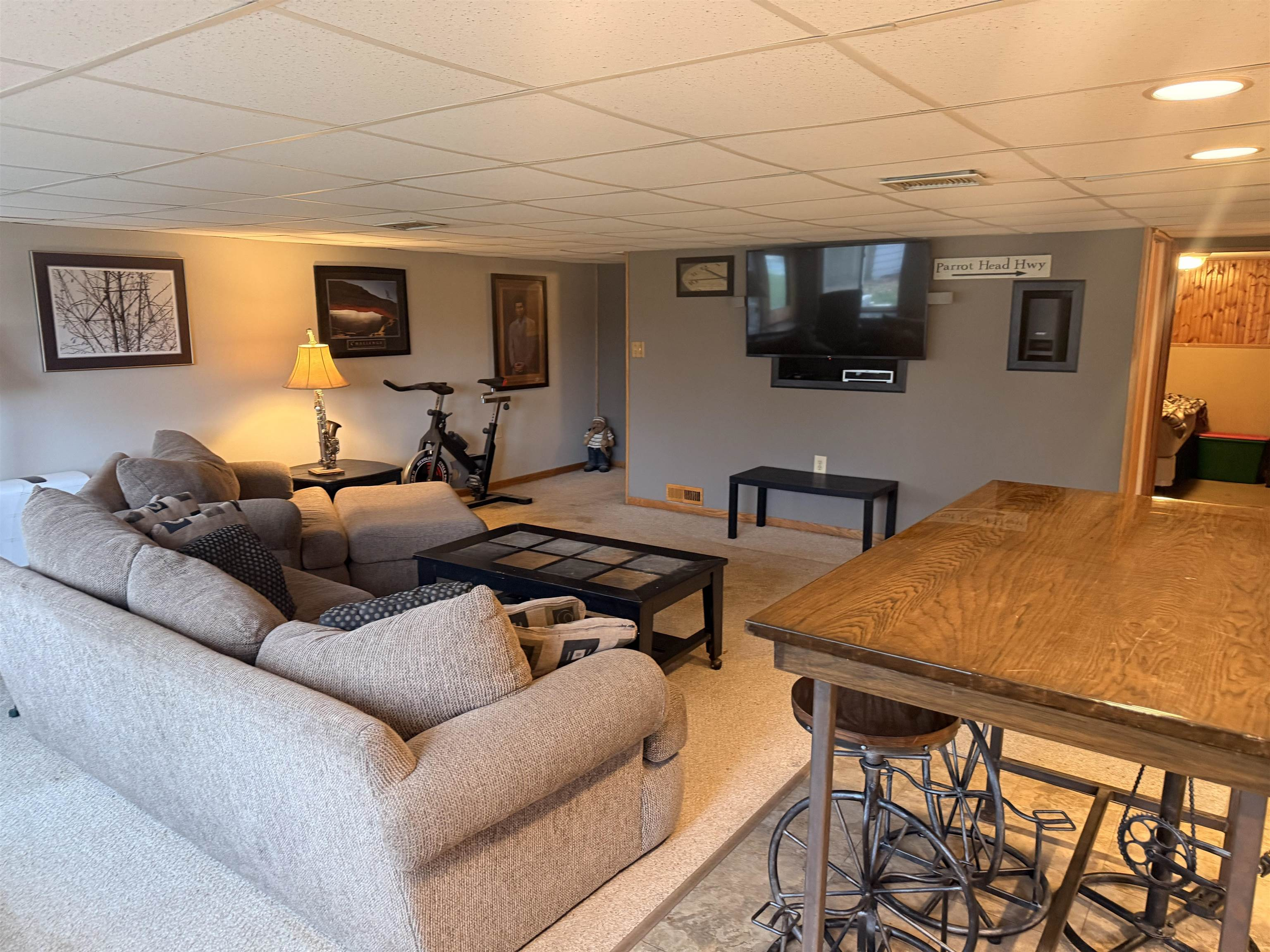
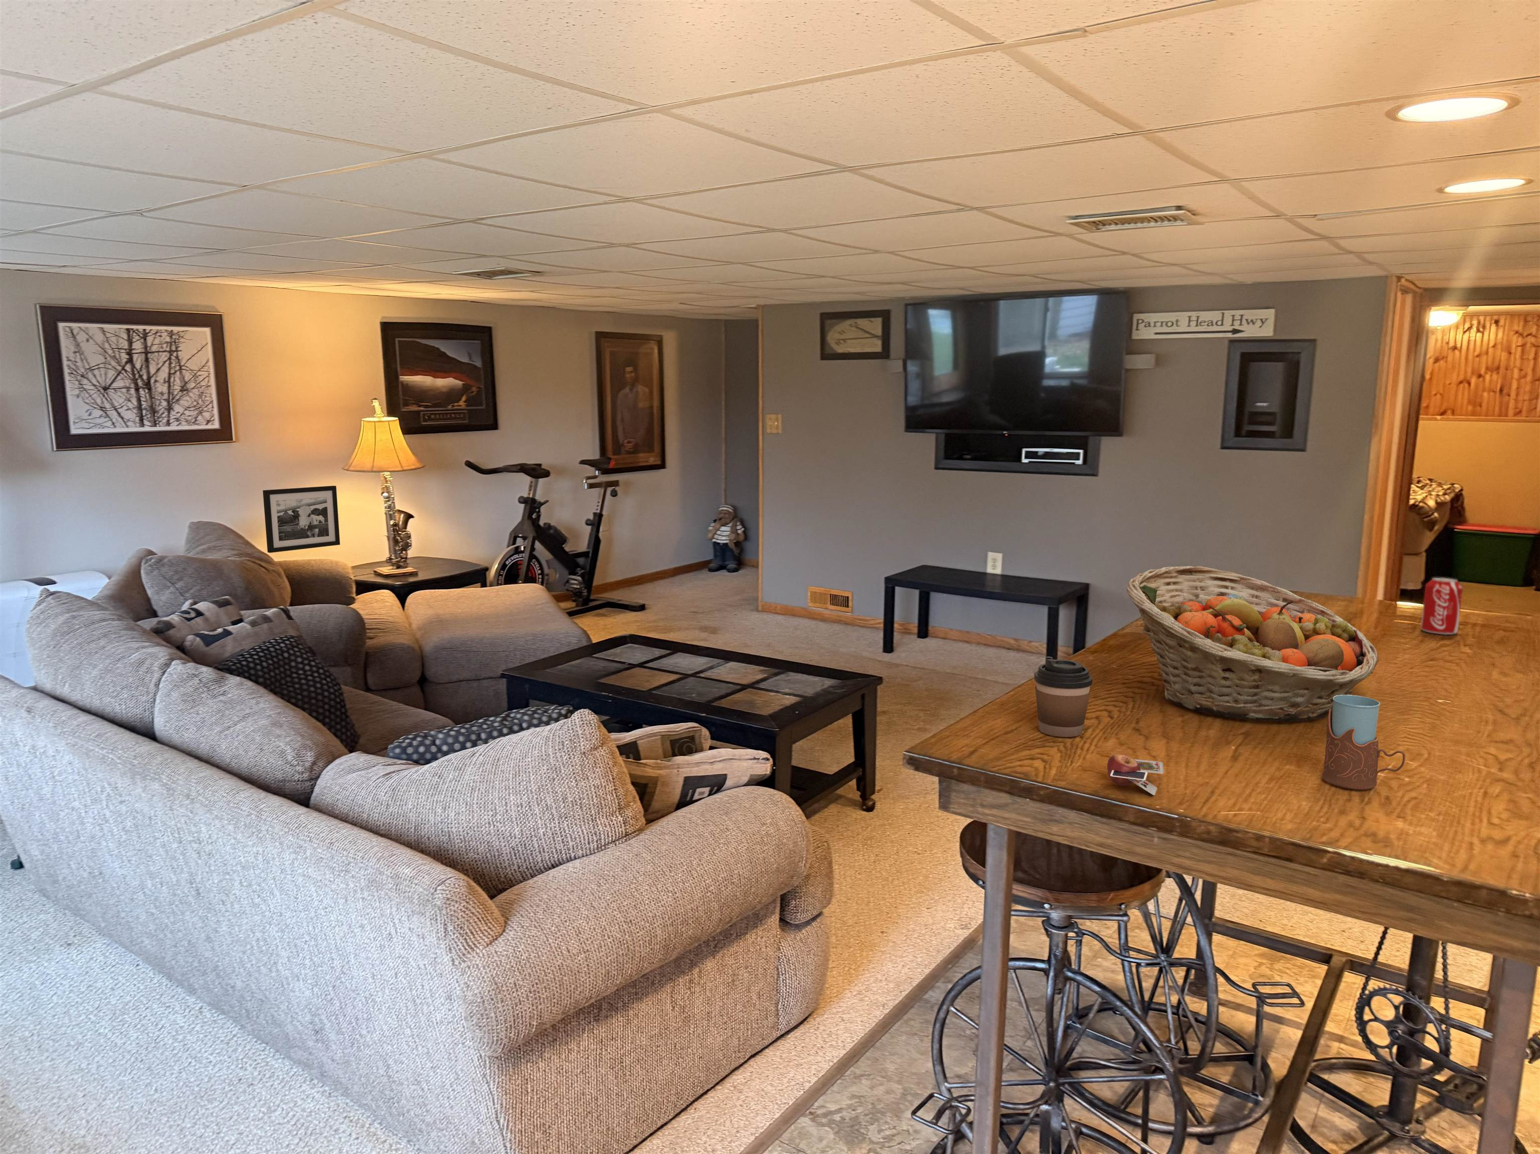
+ coffee cup (1062, 695)
+ picture frame (302, 519)
+ beverage can (1442, 605)
+ apple (1134, 772)
+ fruit basket (1248, 638)
+ drinking glass (1364, 743)
